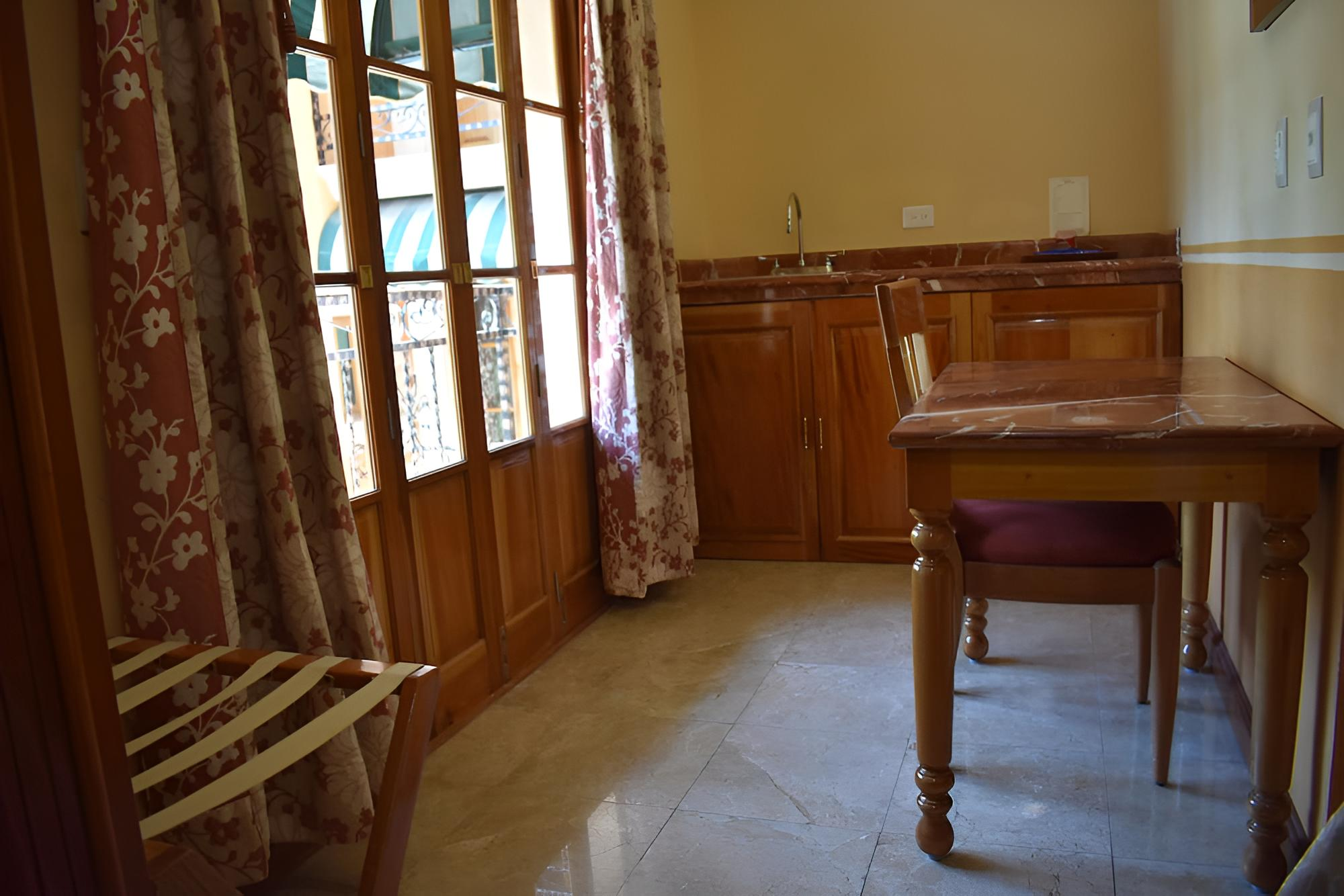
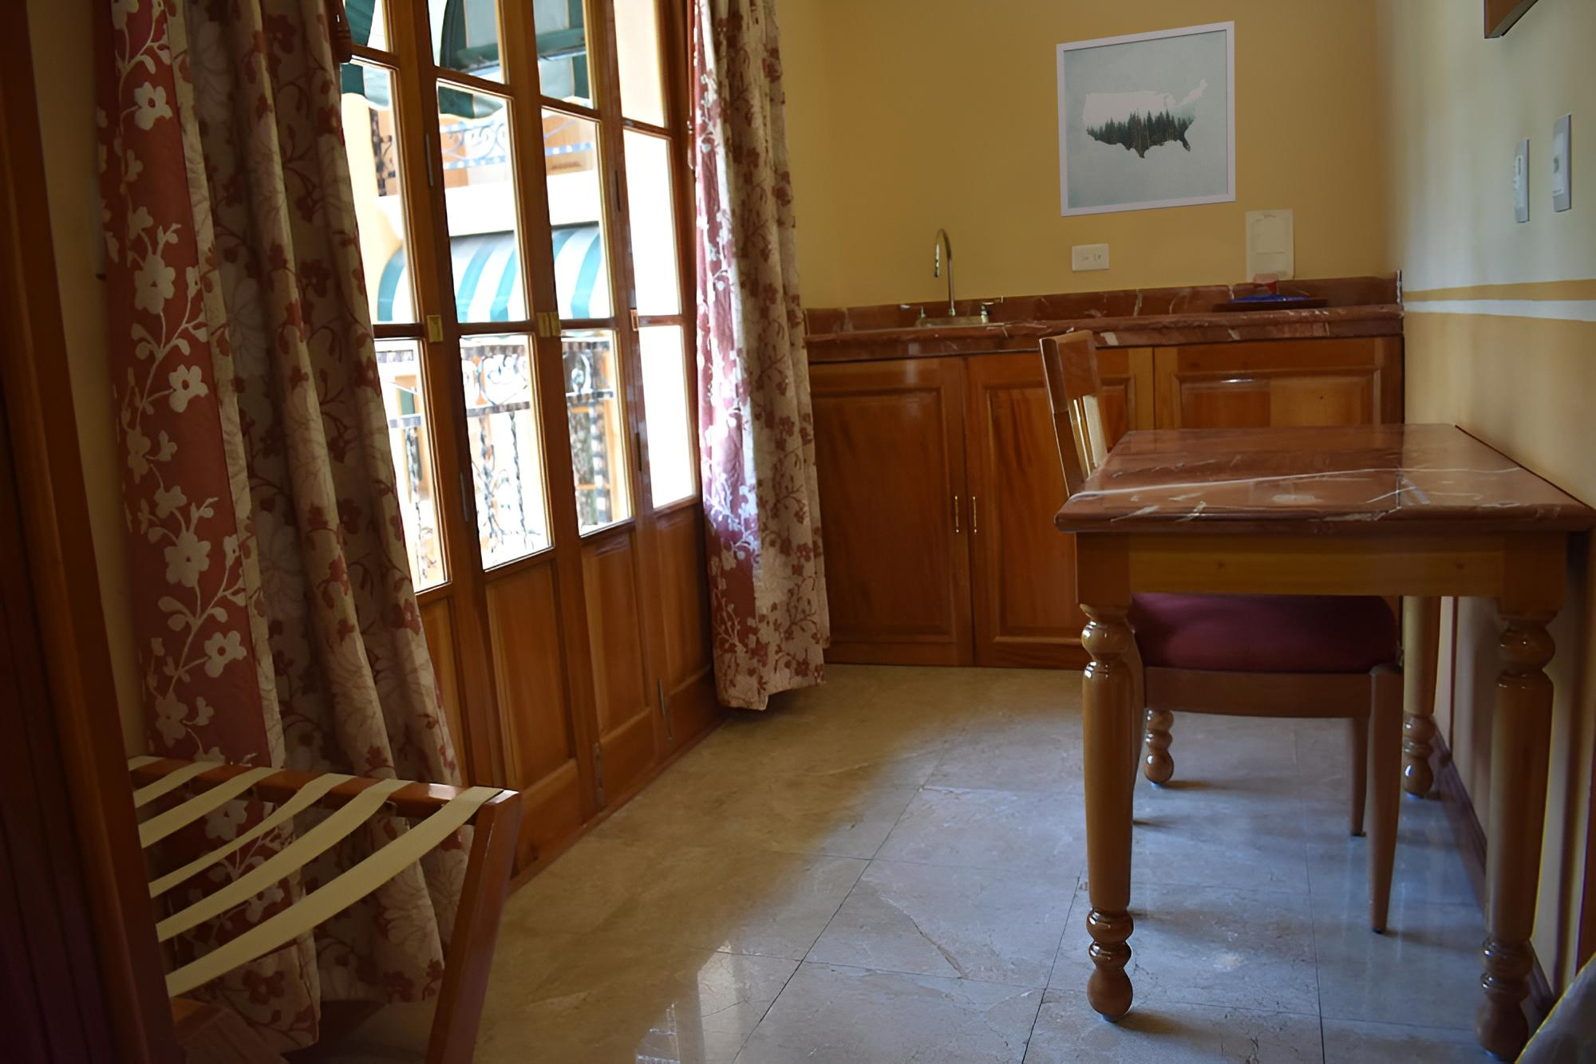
+ wall art (1145, 122)
